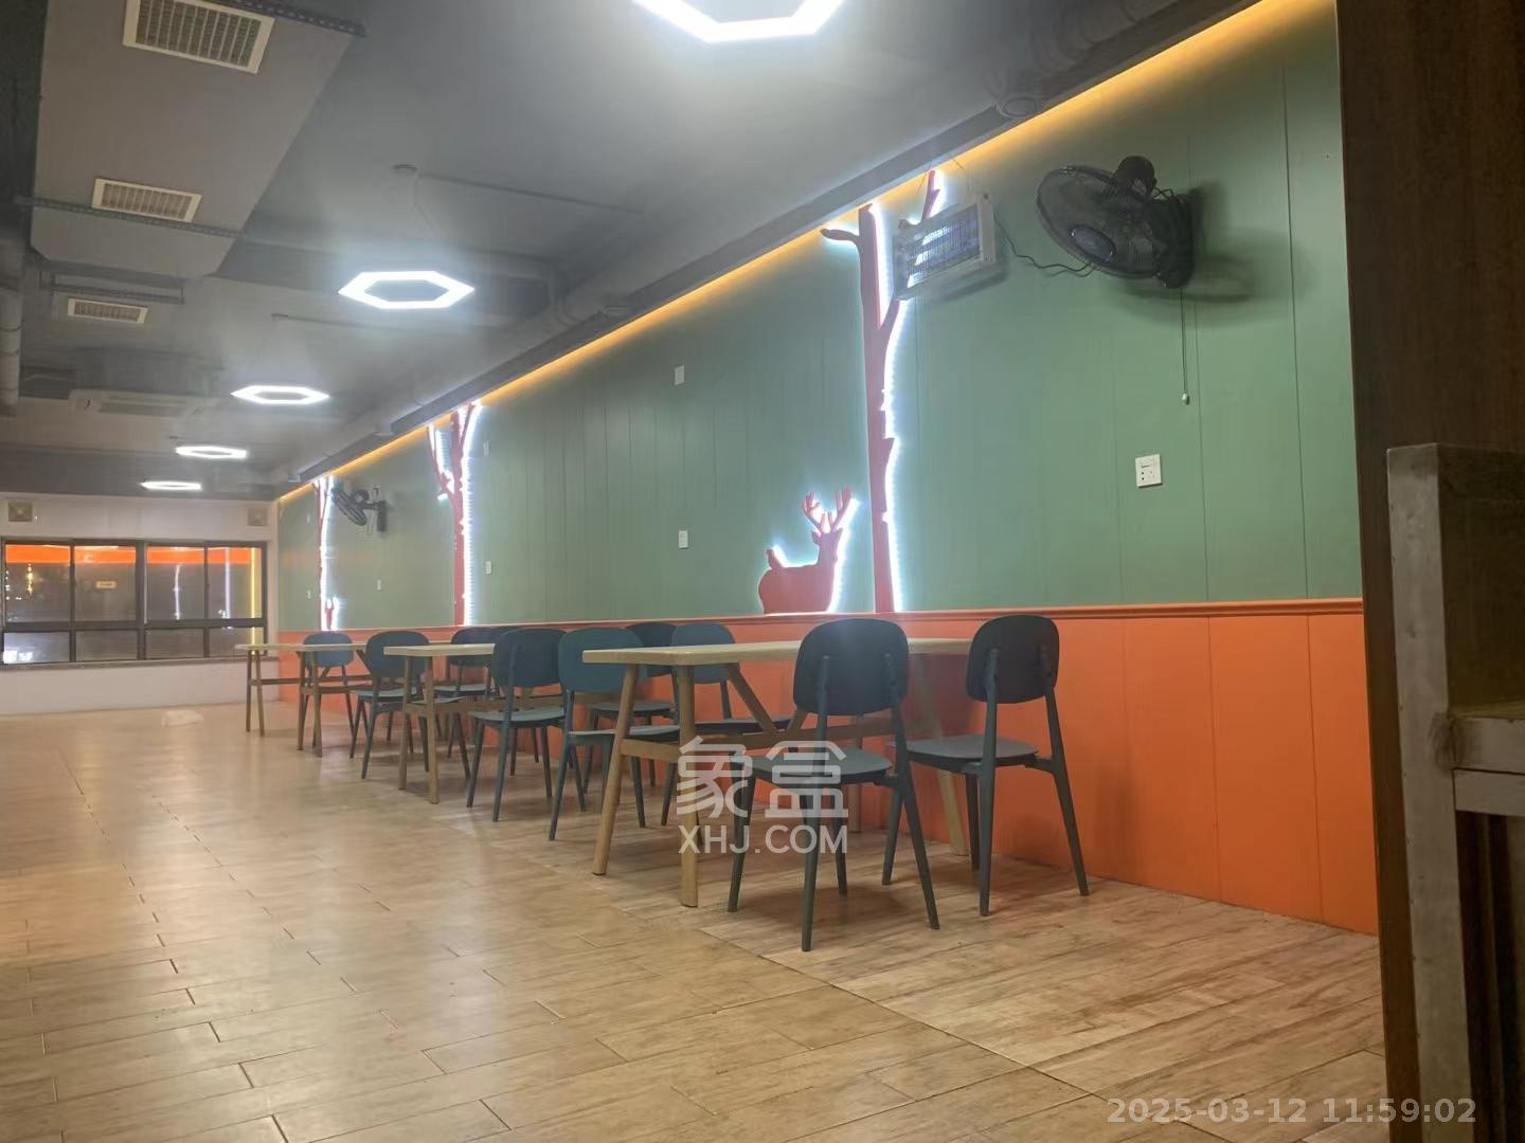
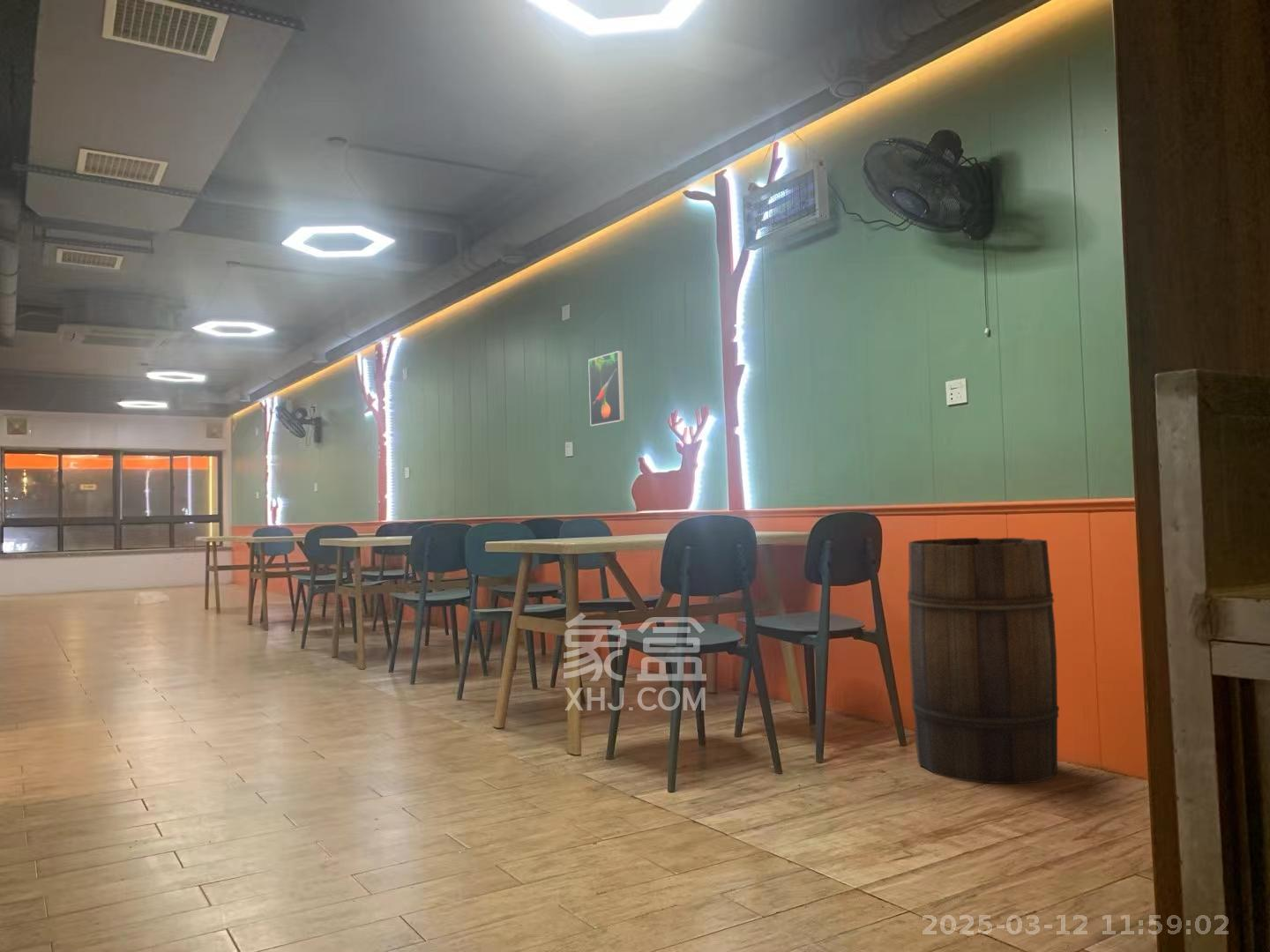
+ wooden barrel (980, 652)
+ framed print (606, 389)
